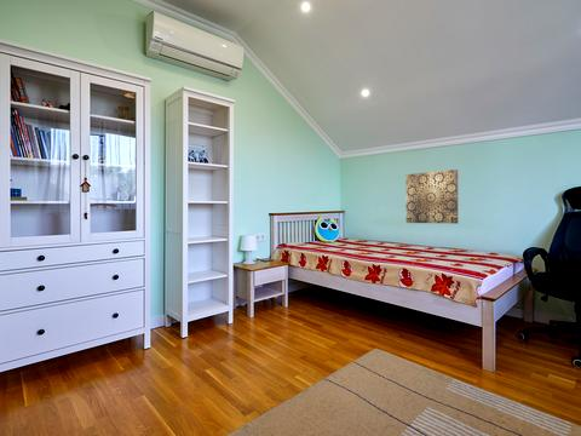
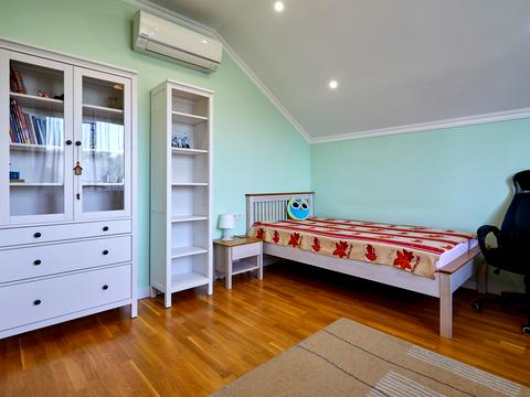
- wall art (430, 197)
